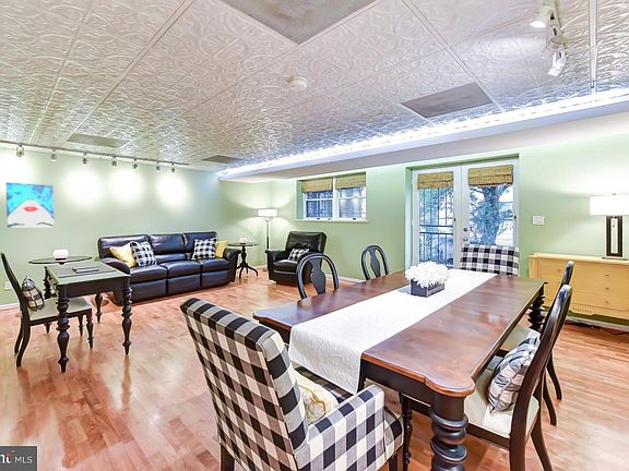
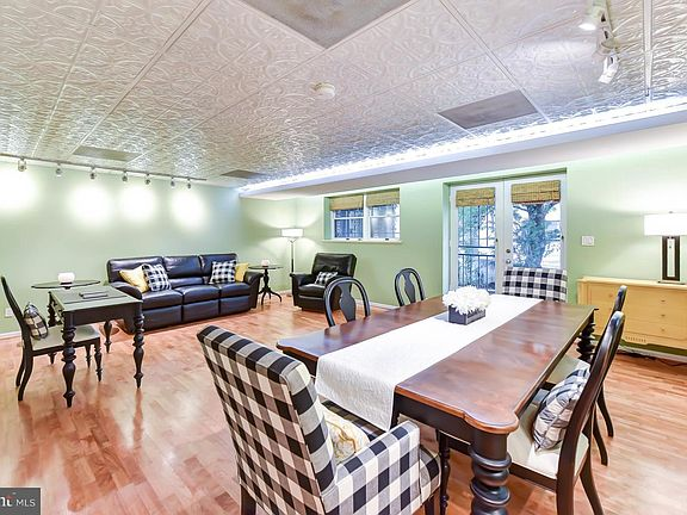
- wall art (31, 205)
